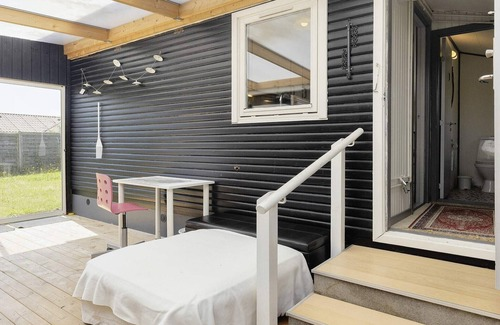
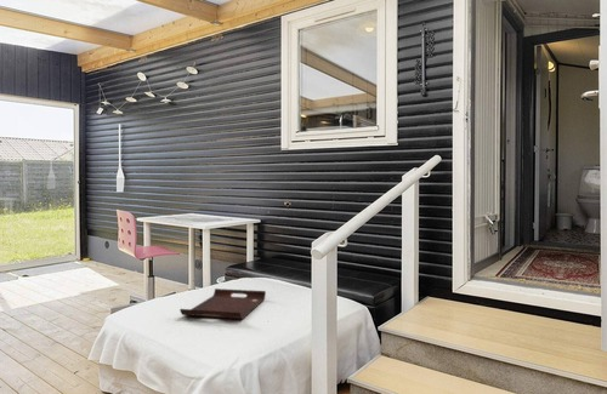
+ serving tray (226, 303)
